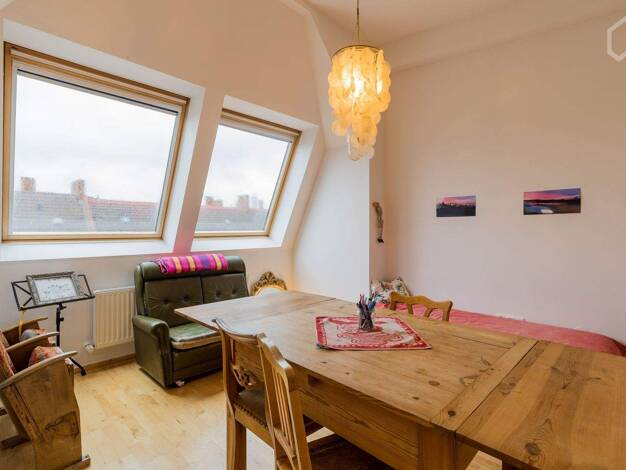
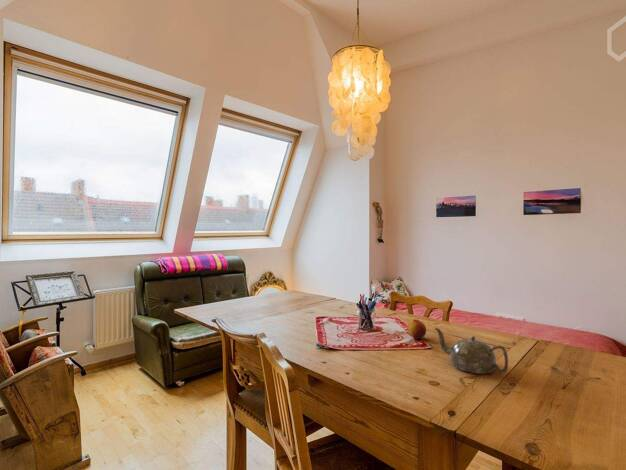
+ fruit (416, 328)
+ teapot (468, 350)
